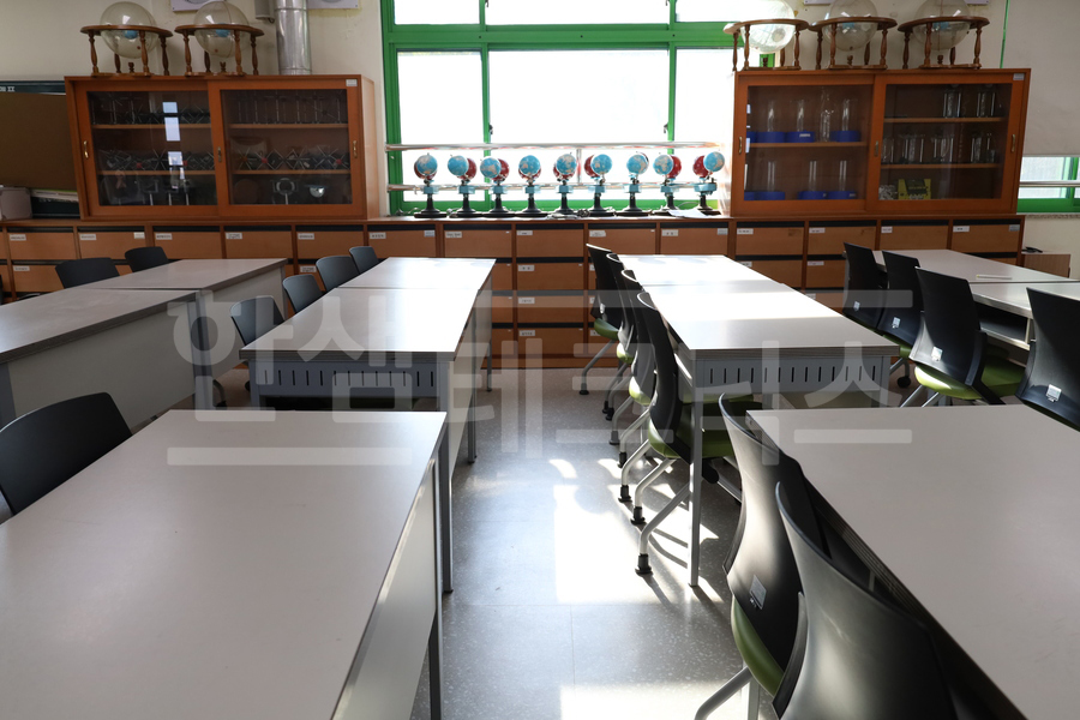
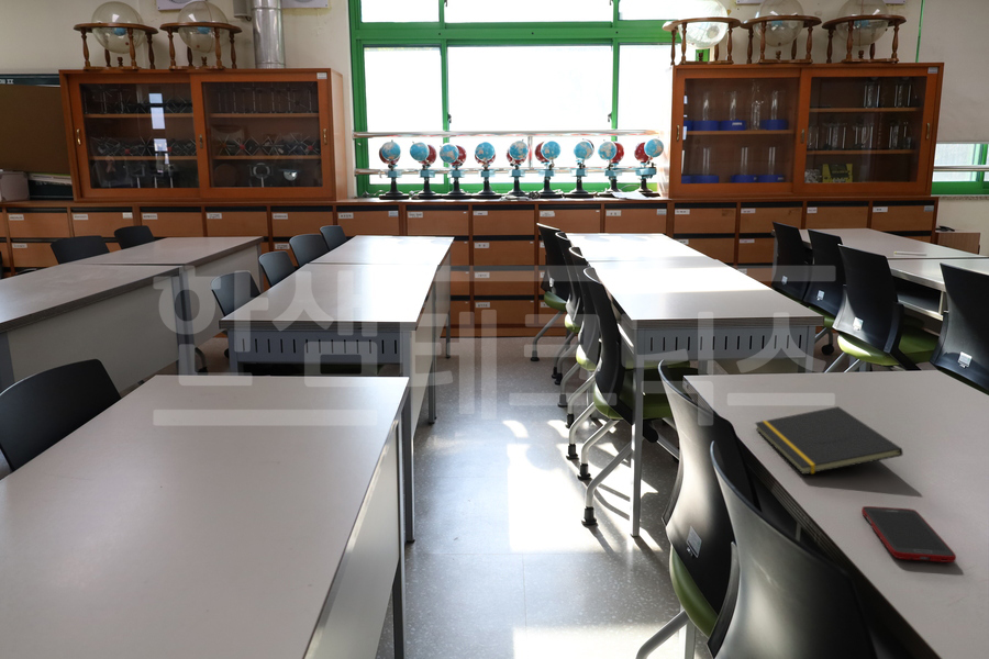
+ notepad (822, 437)
+ cell phone (904, 533)
